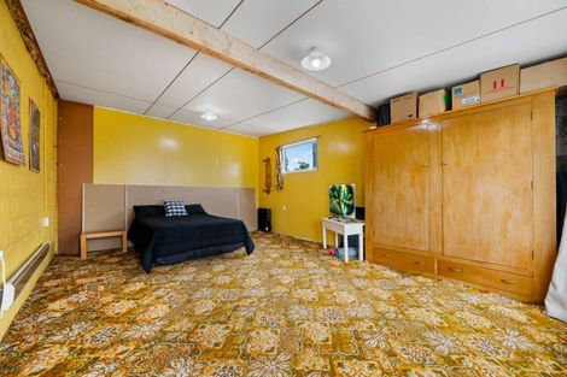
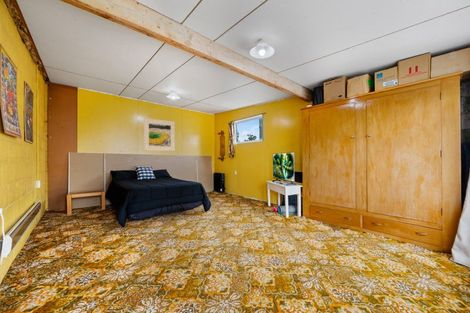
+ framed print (160, 135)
